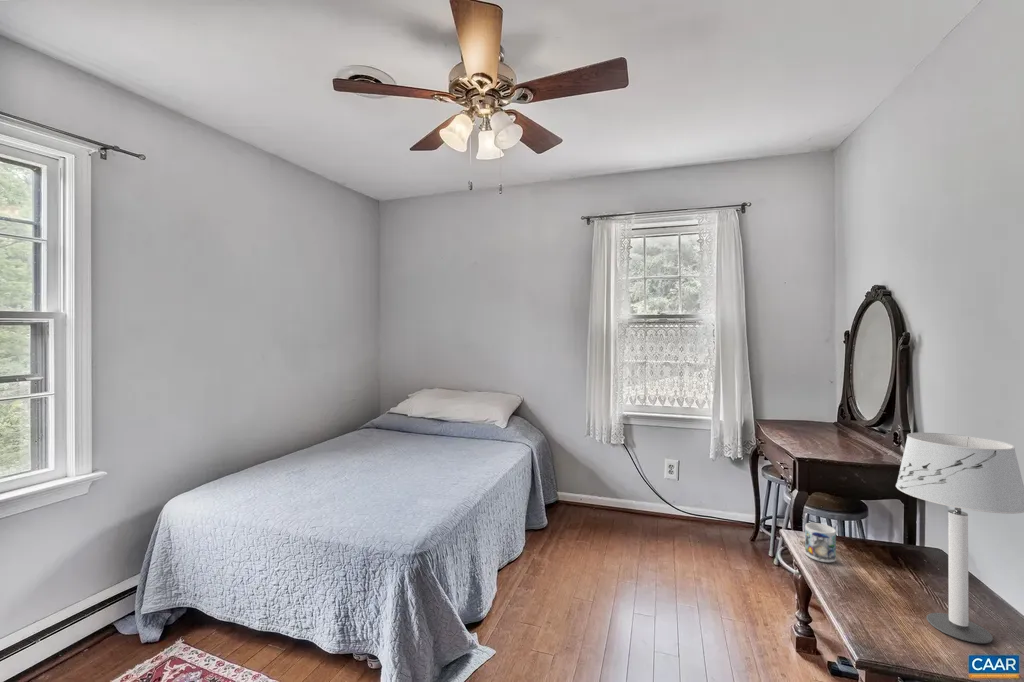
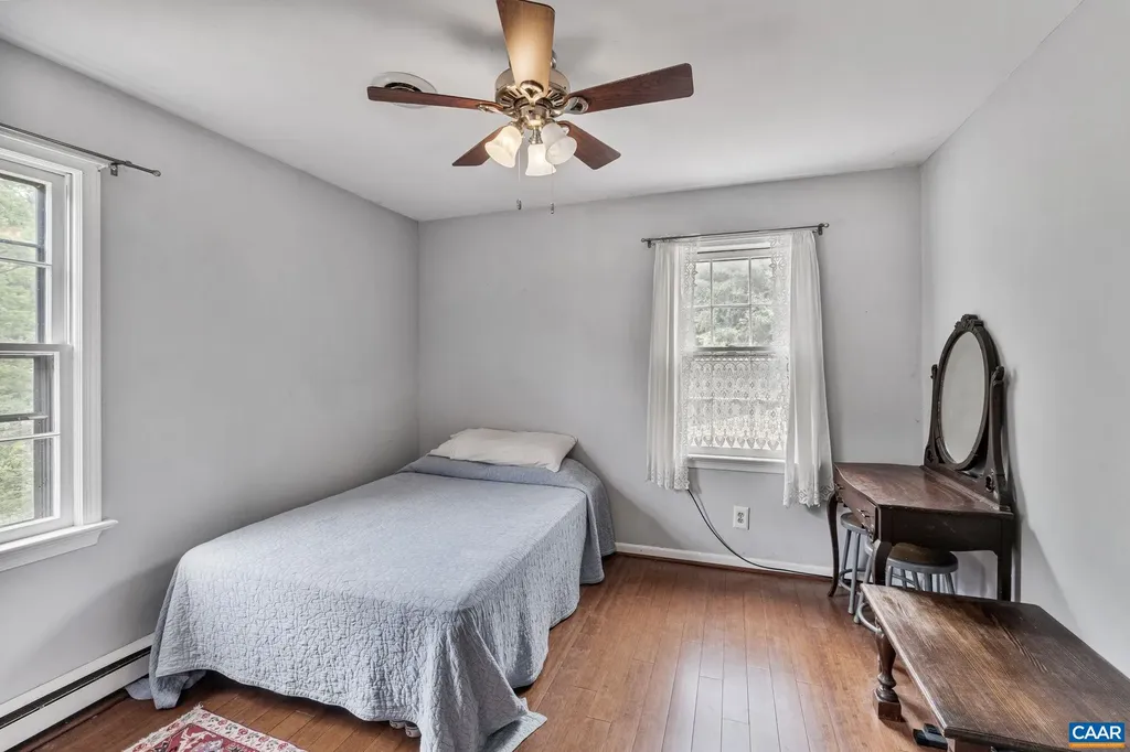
- mug (820, 540)
- table lamp (958, 533)
